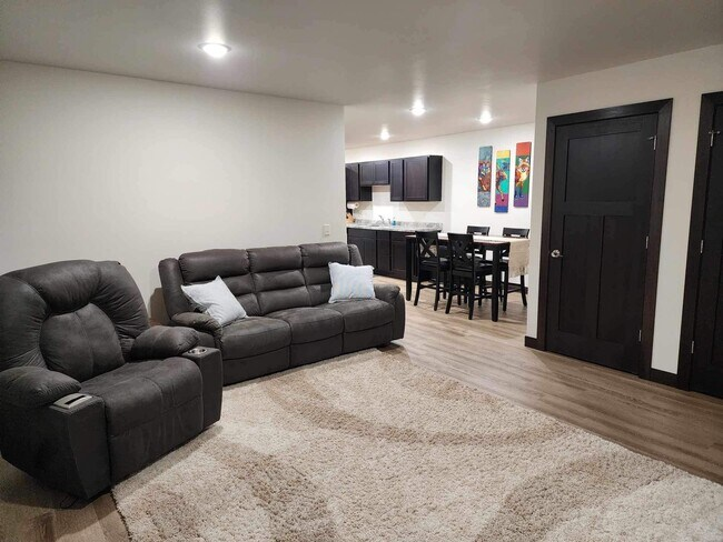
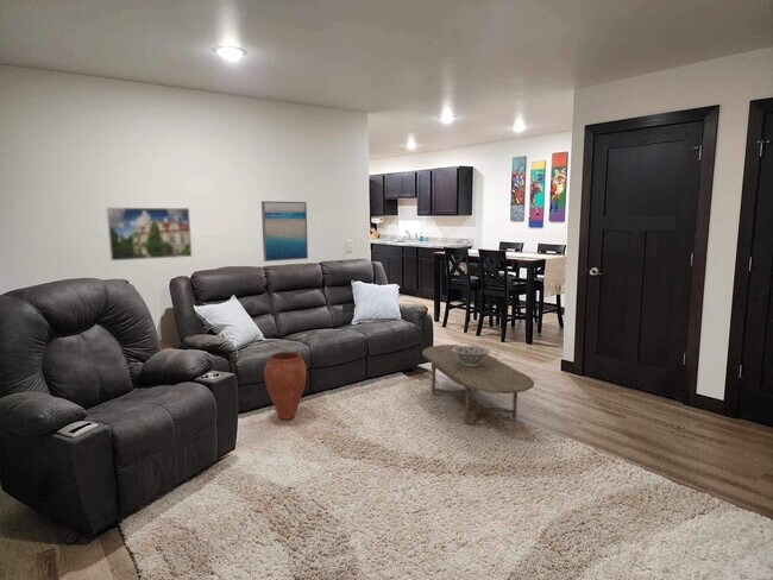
+ vase (285, 386)
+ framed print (151, 233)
+ coffee table (471, 384)
+ wall art (285, 231)
+ decorative bowl (471, 355)
